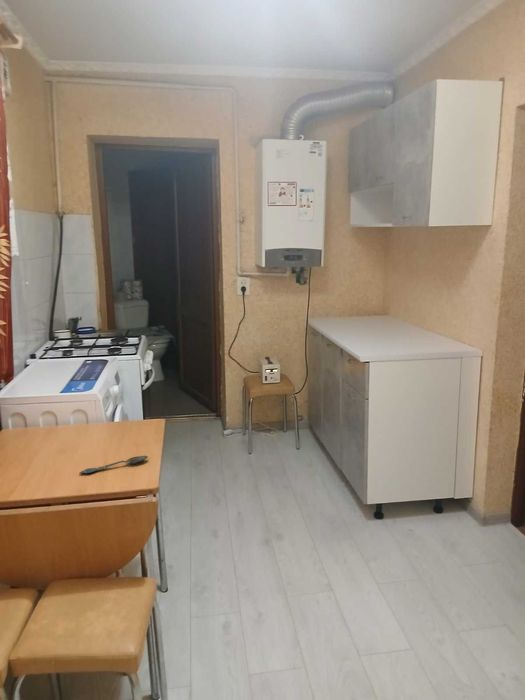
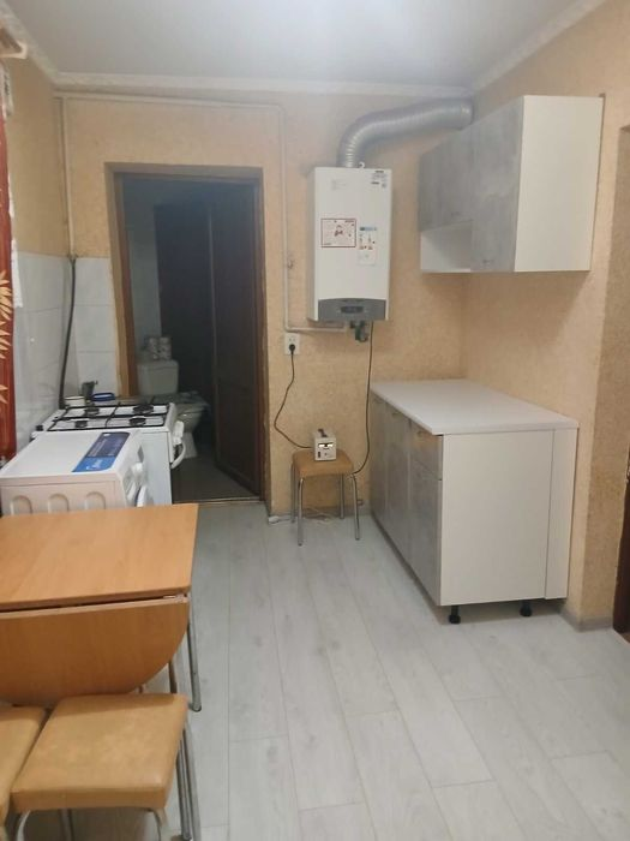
- spoon (114, 464)
